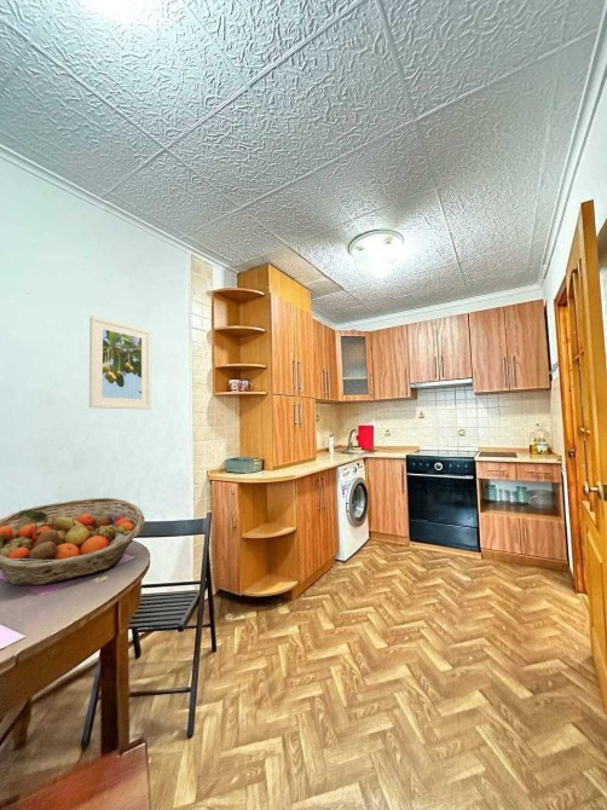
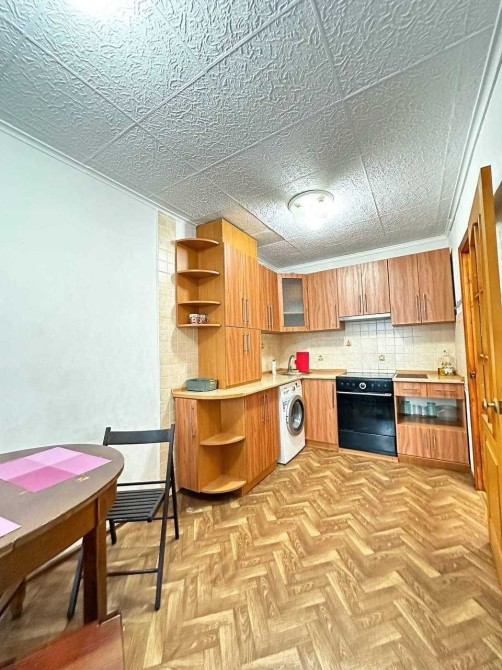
- fruit basket (70, 536)
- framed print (122, 365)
